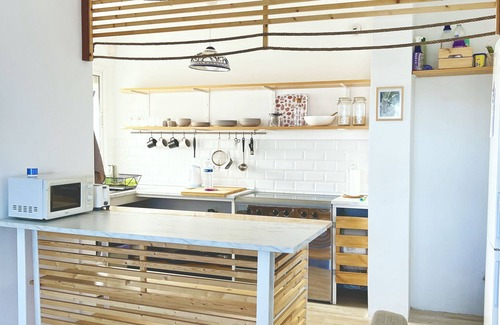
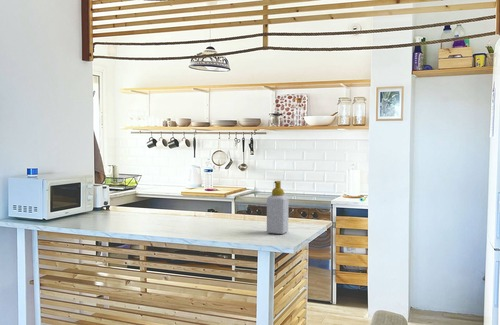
+ soap bottle (277, 206)
